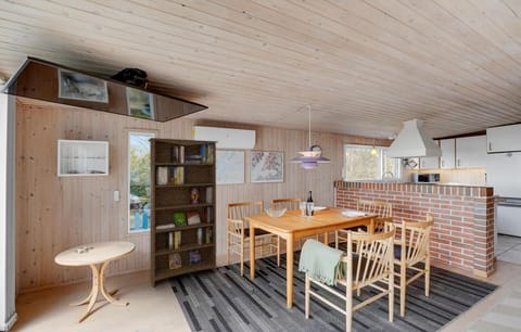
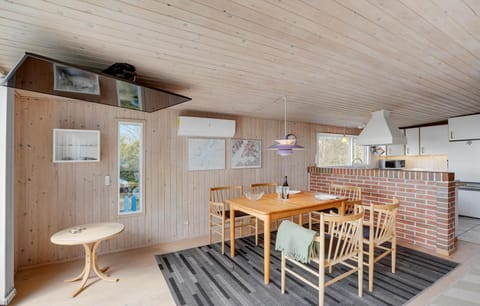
- bookcase (183, 207)
